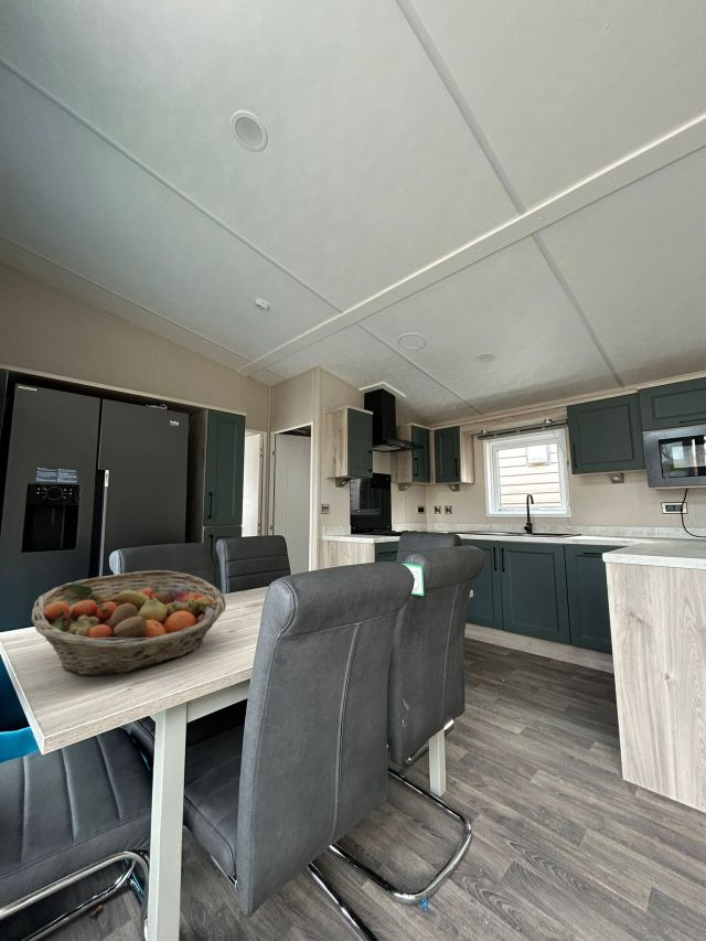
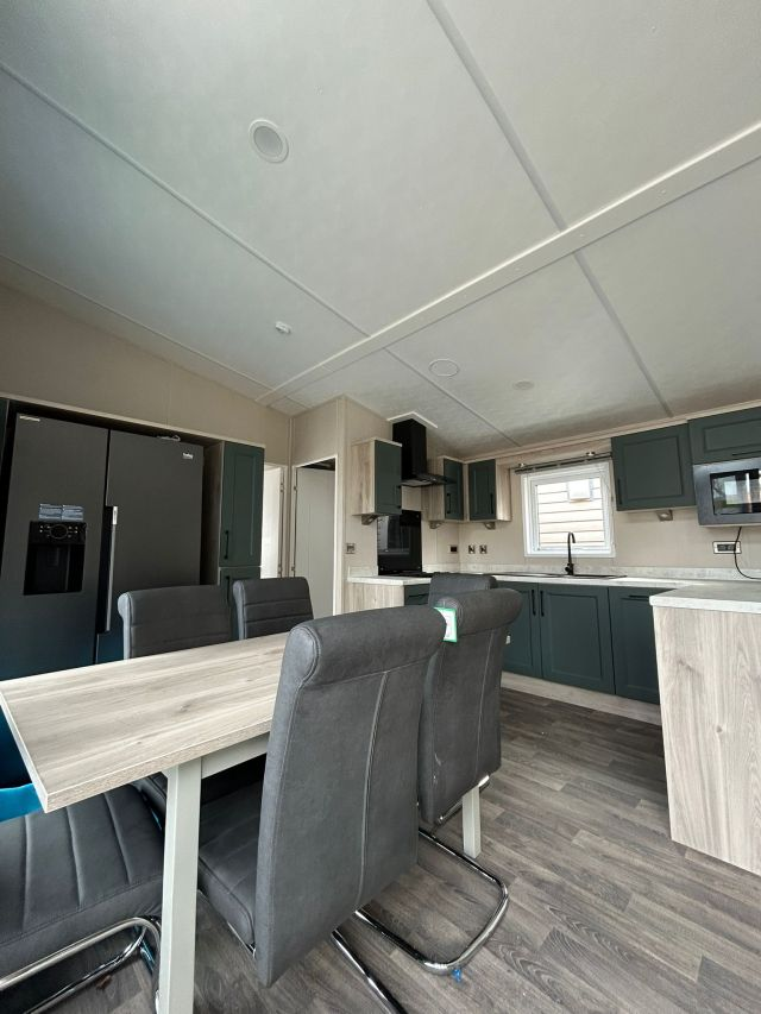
- fruit basket (139, 614)
